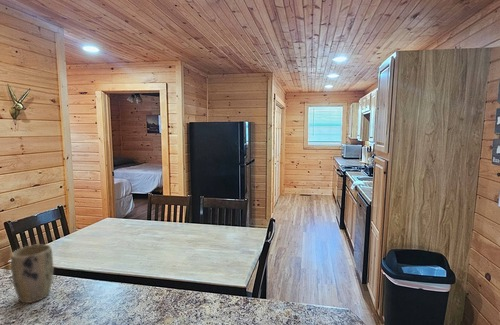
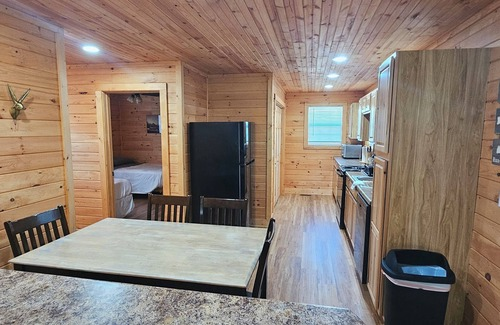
- plant pot (33, 273)
